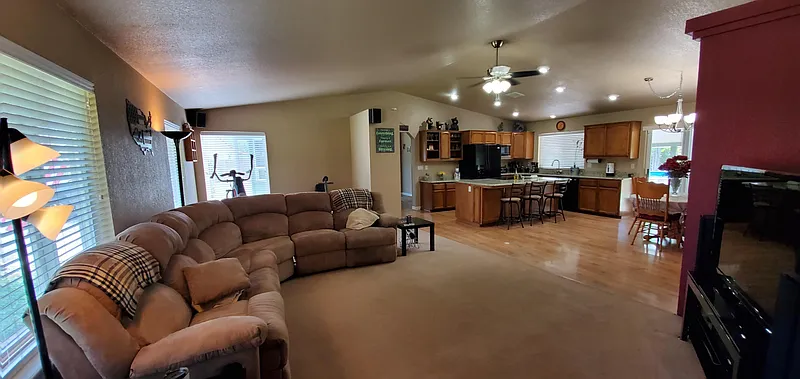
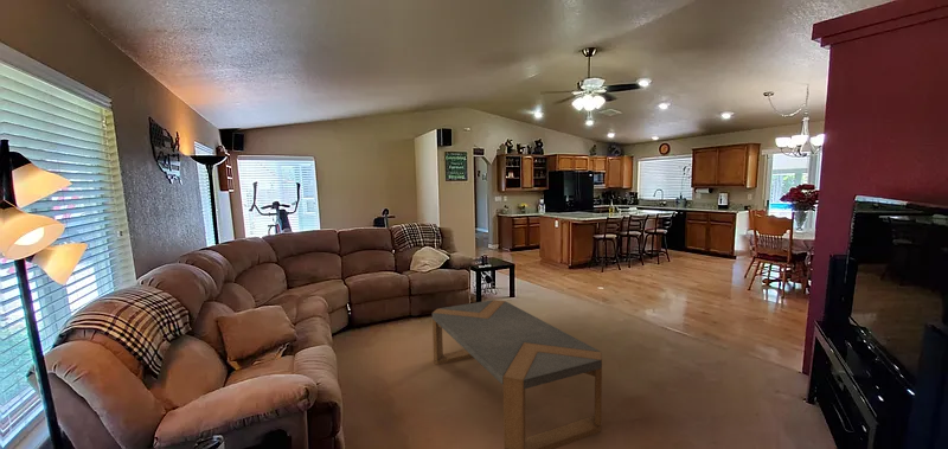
+ coffee table (505, 359)
